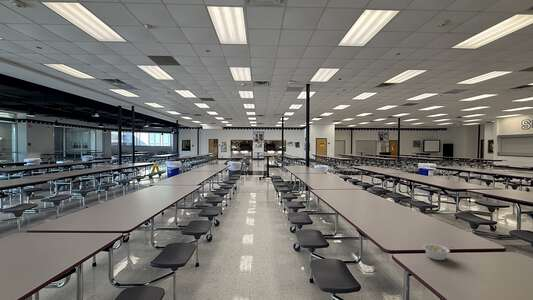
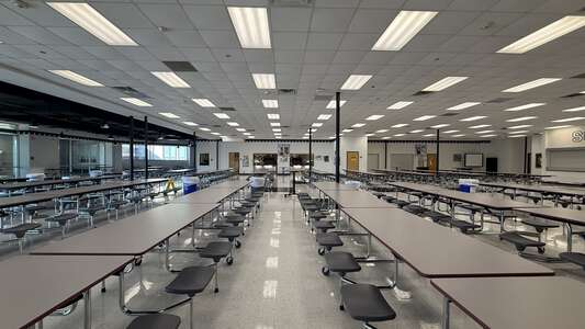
- legume (436, 251)
